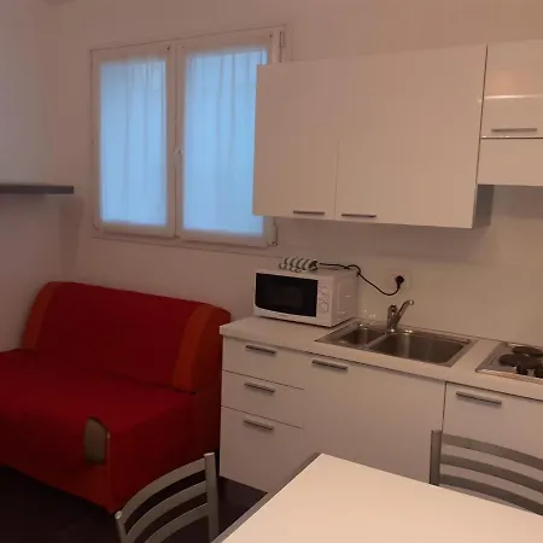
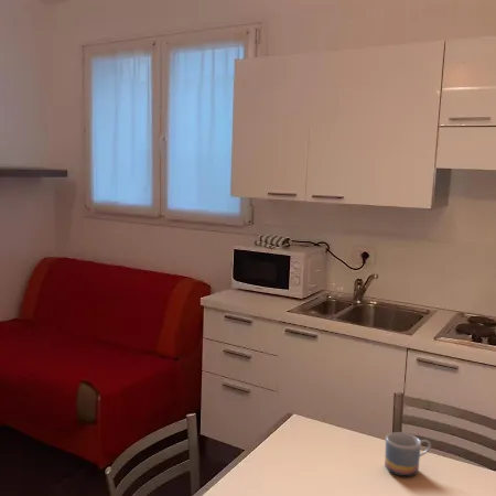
+ mug (408, 454)
